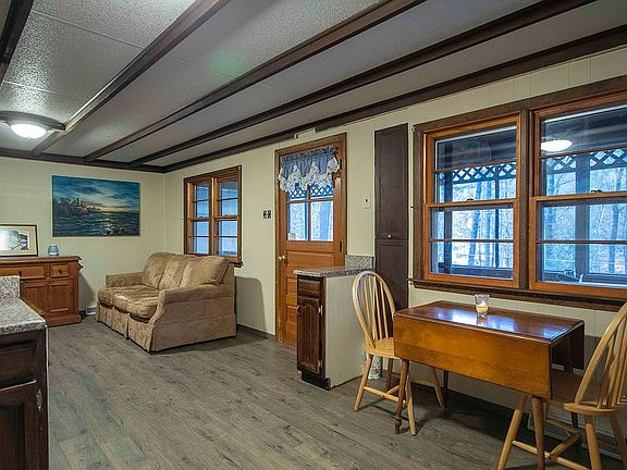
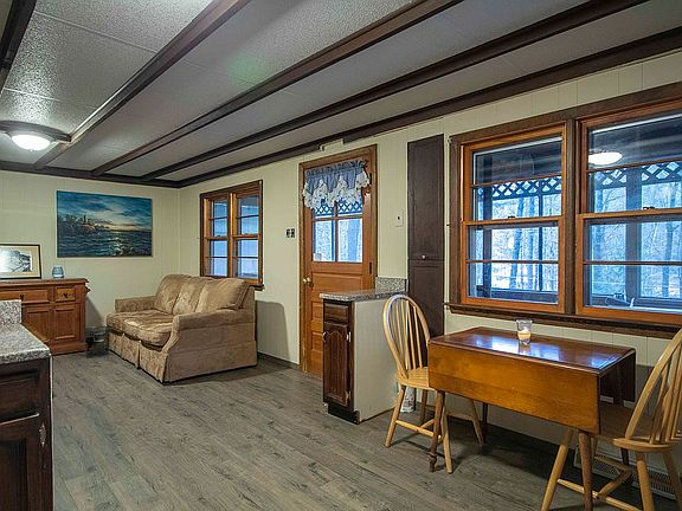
+ waste bin (97, 341)
